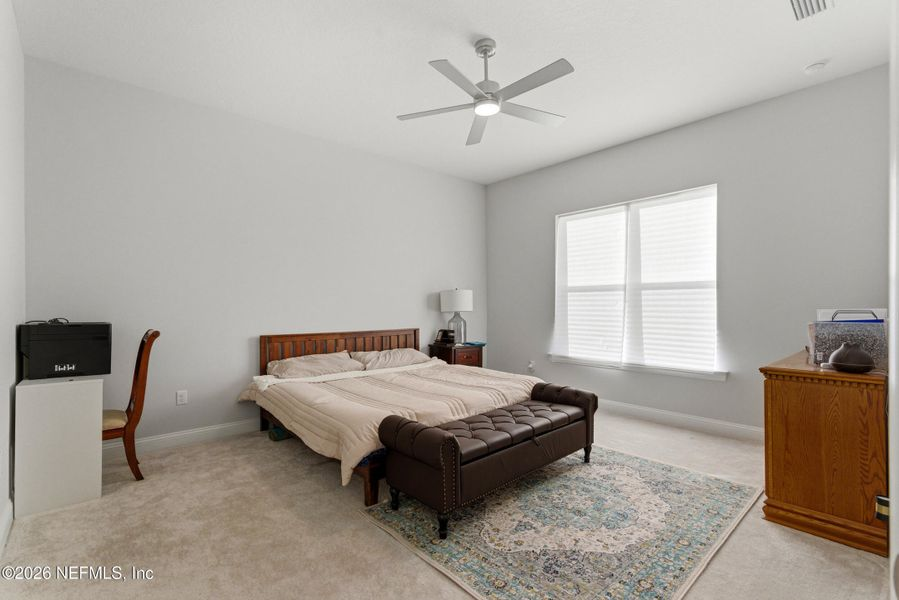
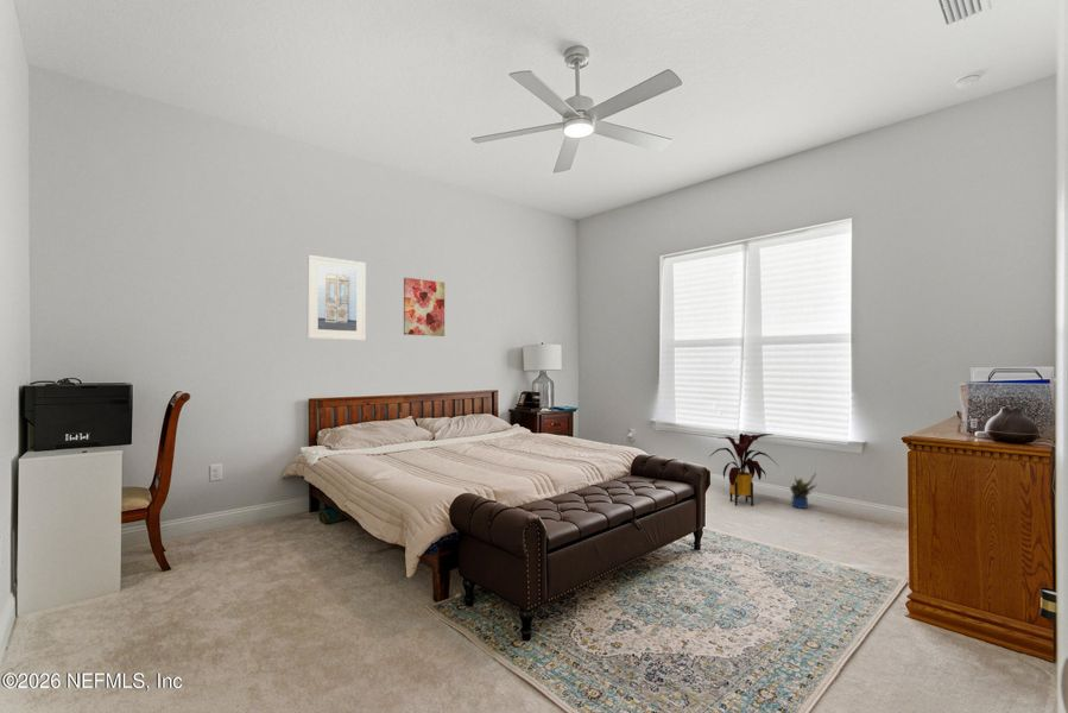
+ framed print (337, 298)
+ house plant (741, 467)
+ potted plant (804, 488)
+ wall art (424, 307)
